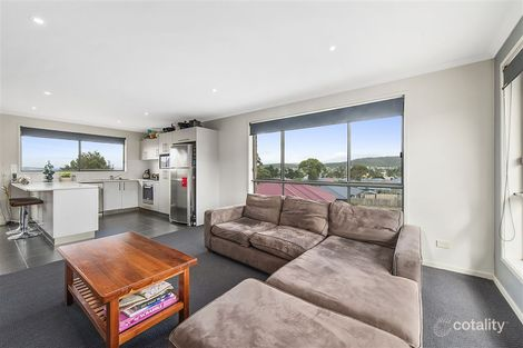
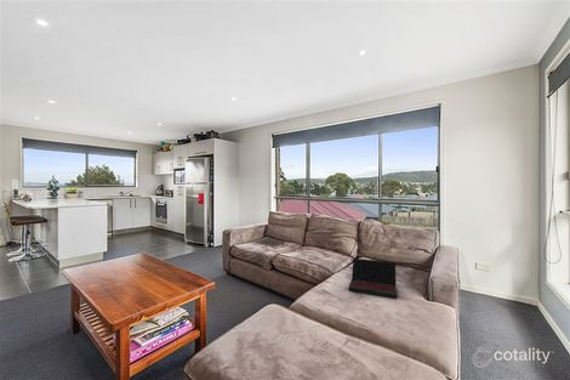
+ laptop (372, 276)
